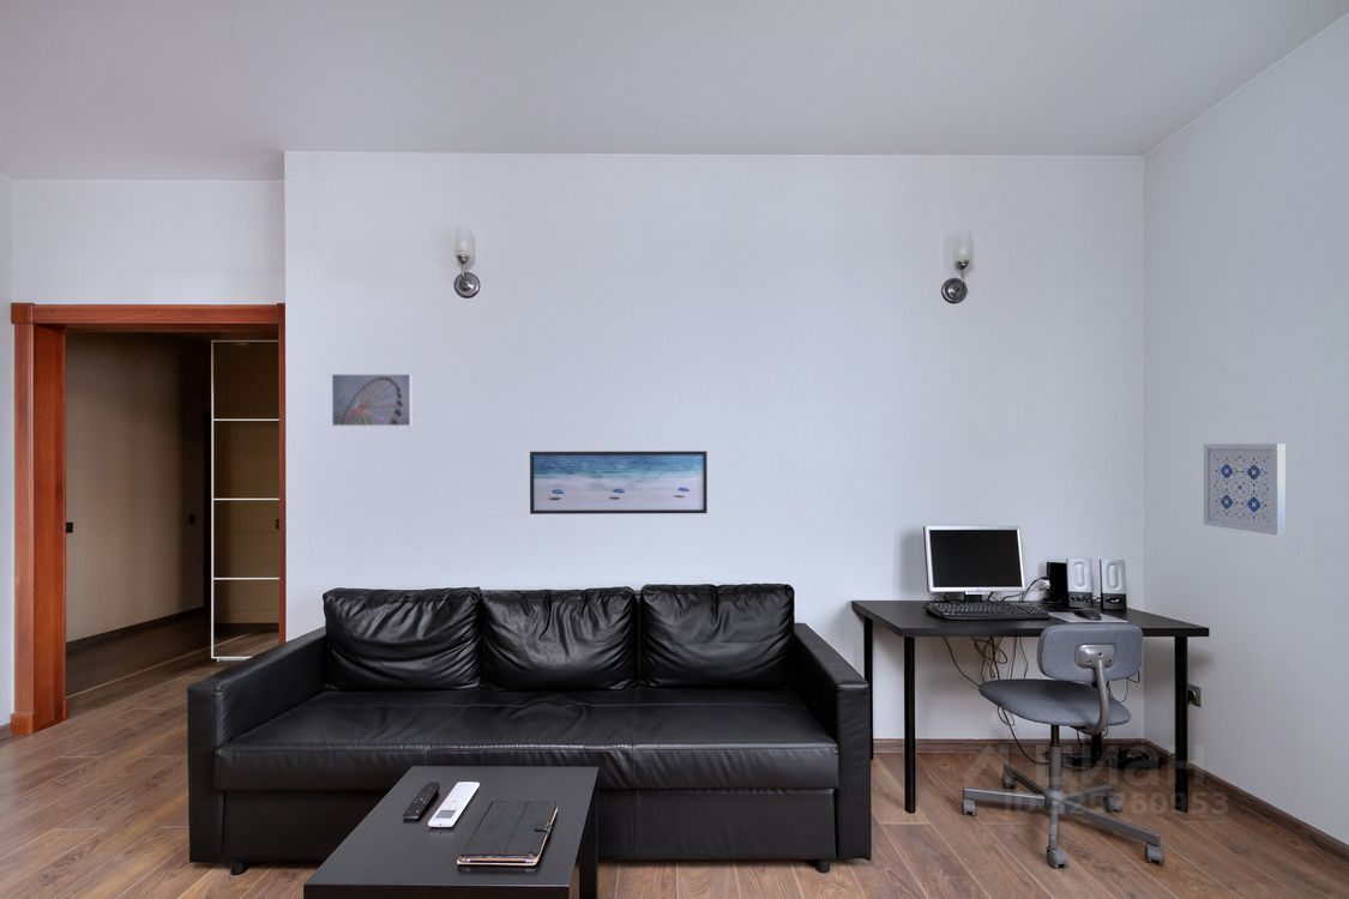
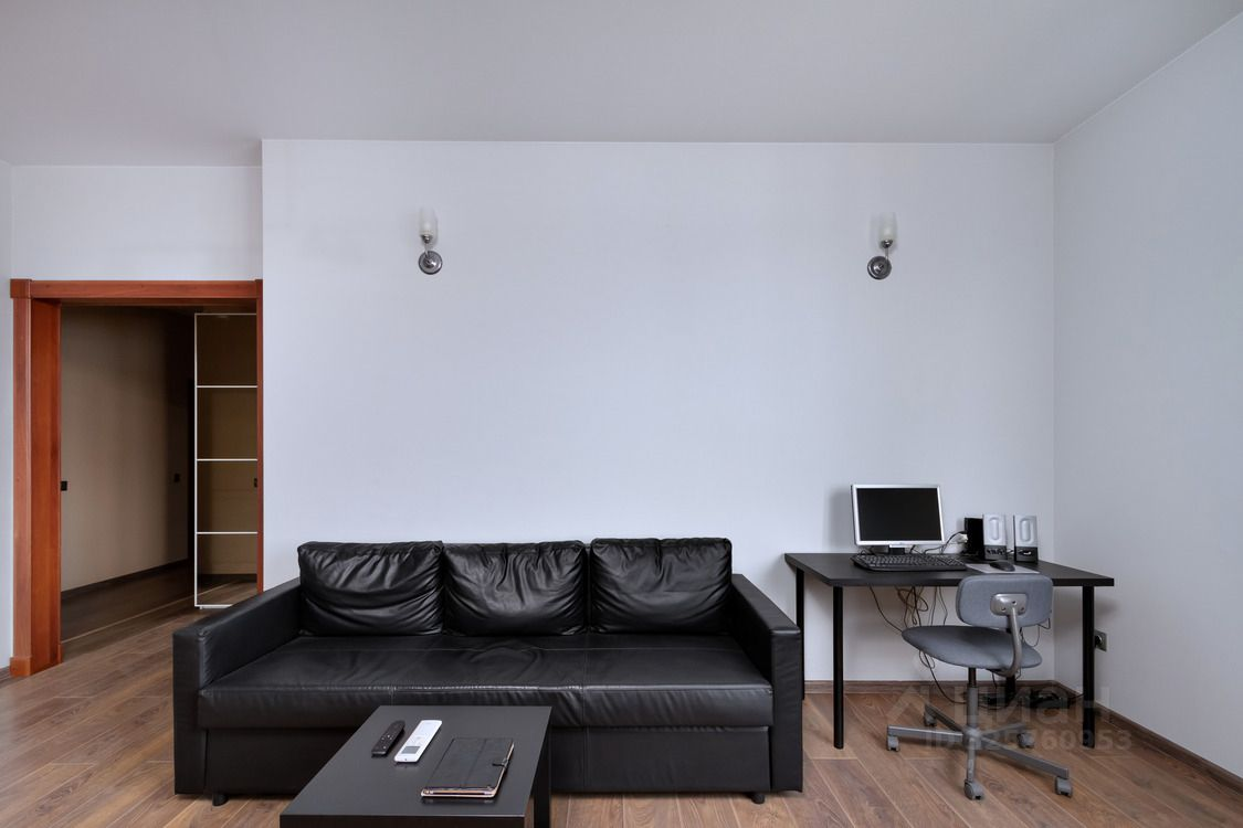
- wall art (619, 482)
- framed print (372, 399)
- wall art (1241, 487)
